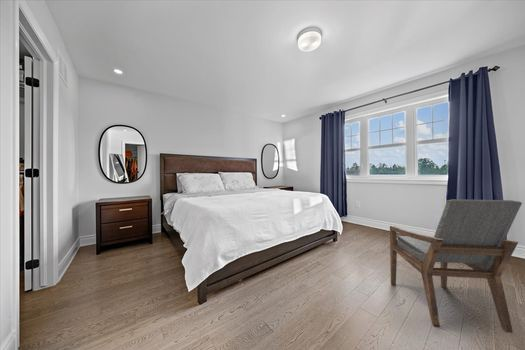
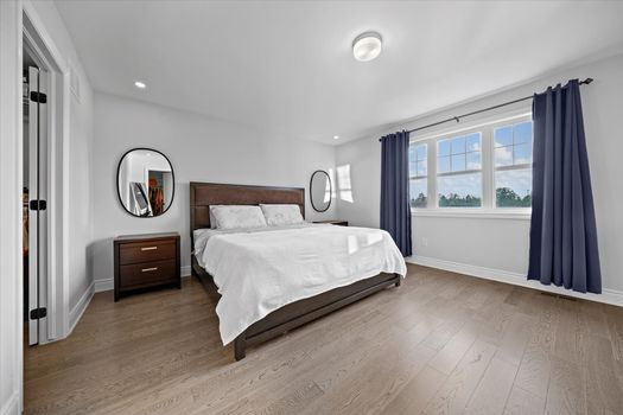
- armchair (443, 250)
